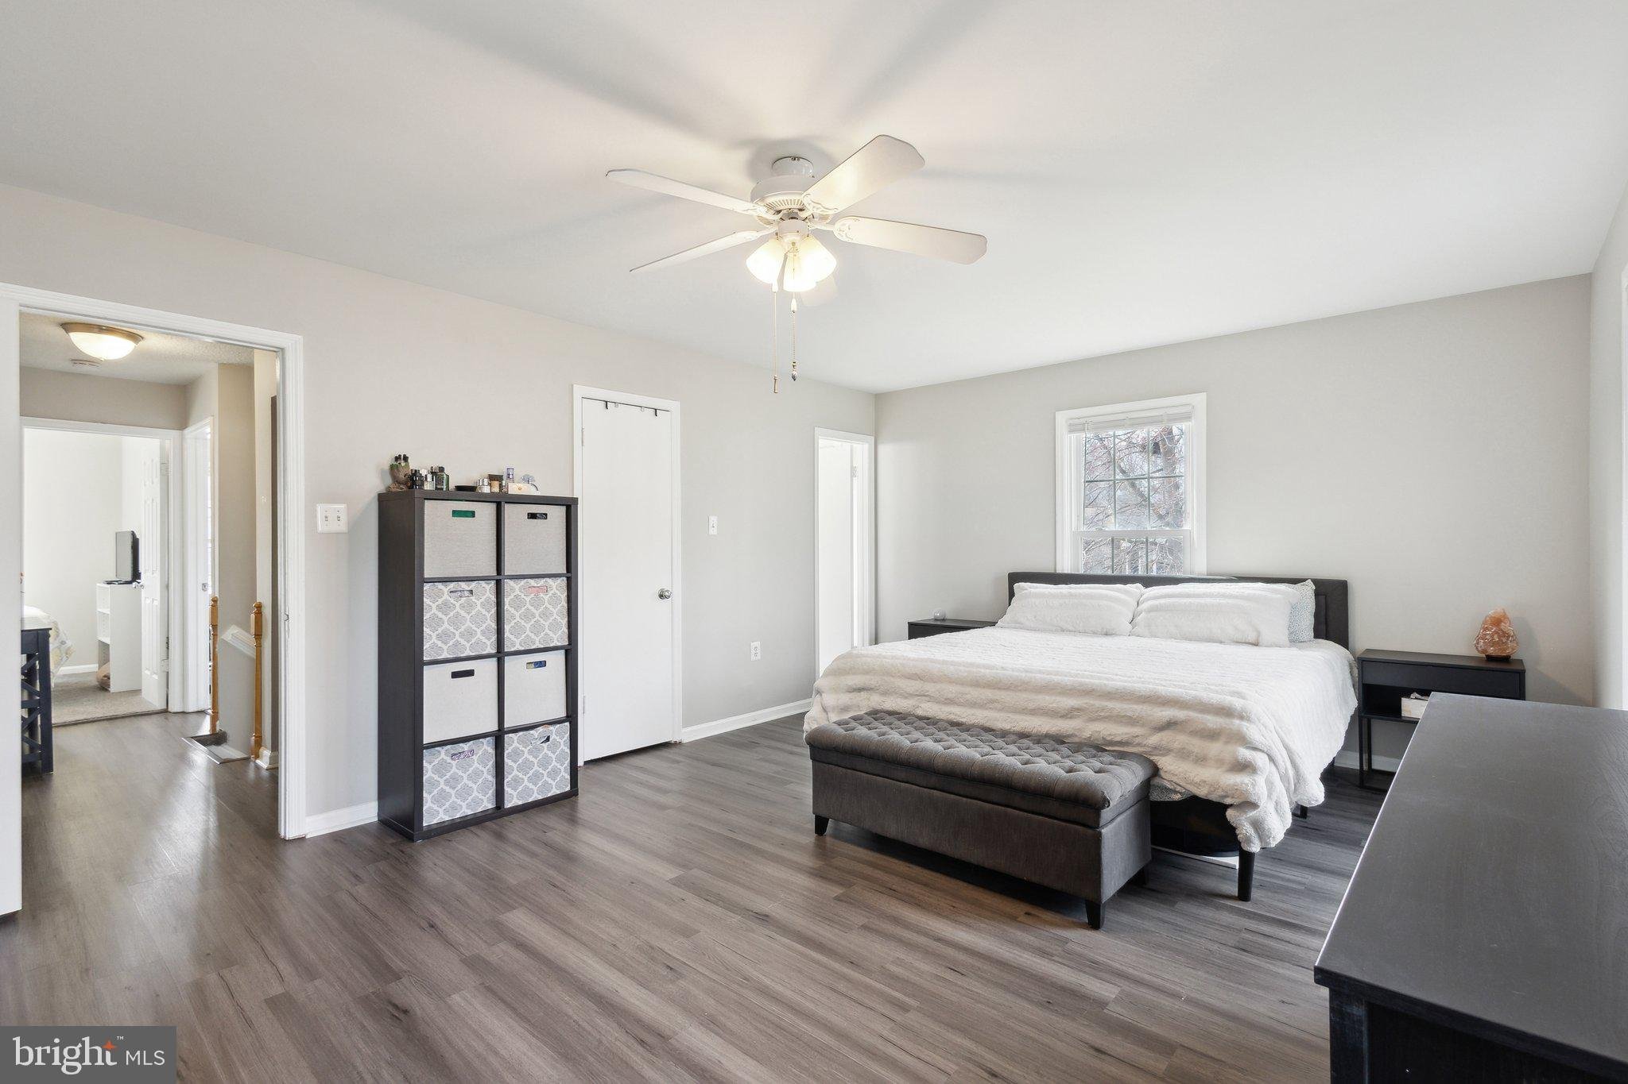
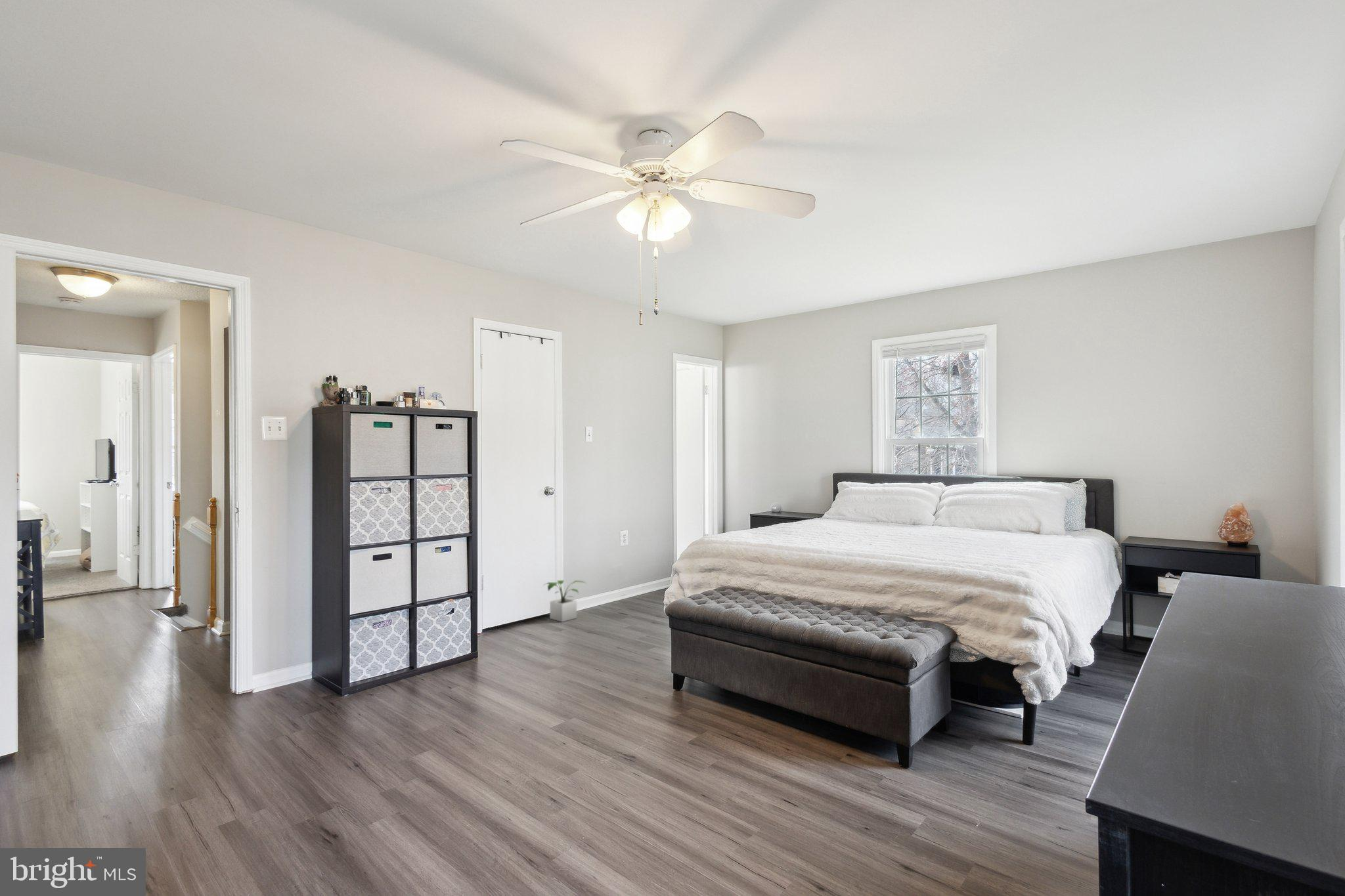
+ potted plant (561, 599)
